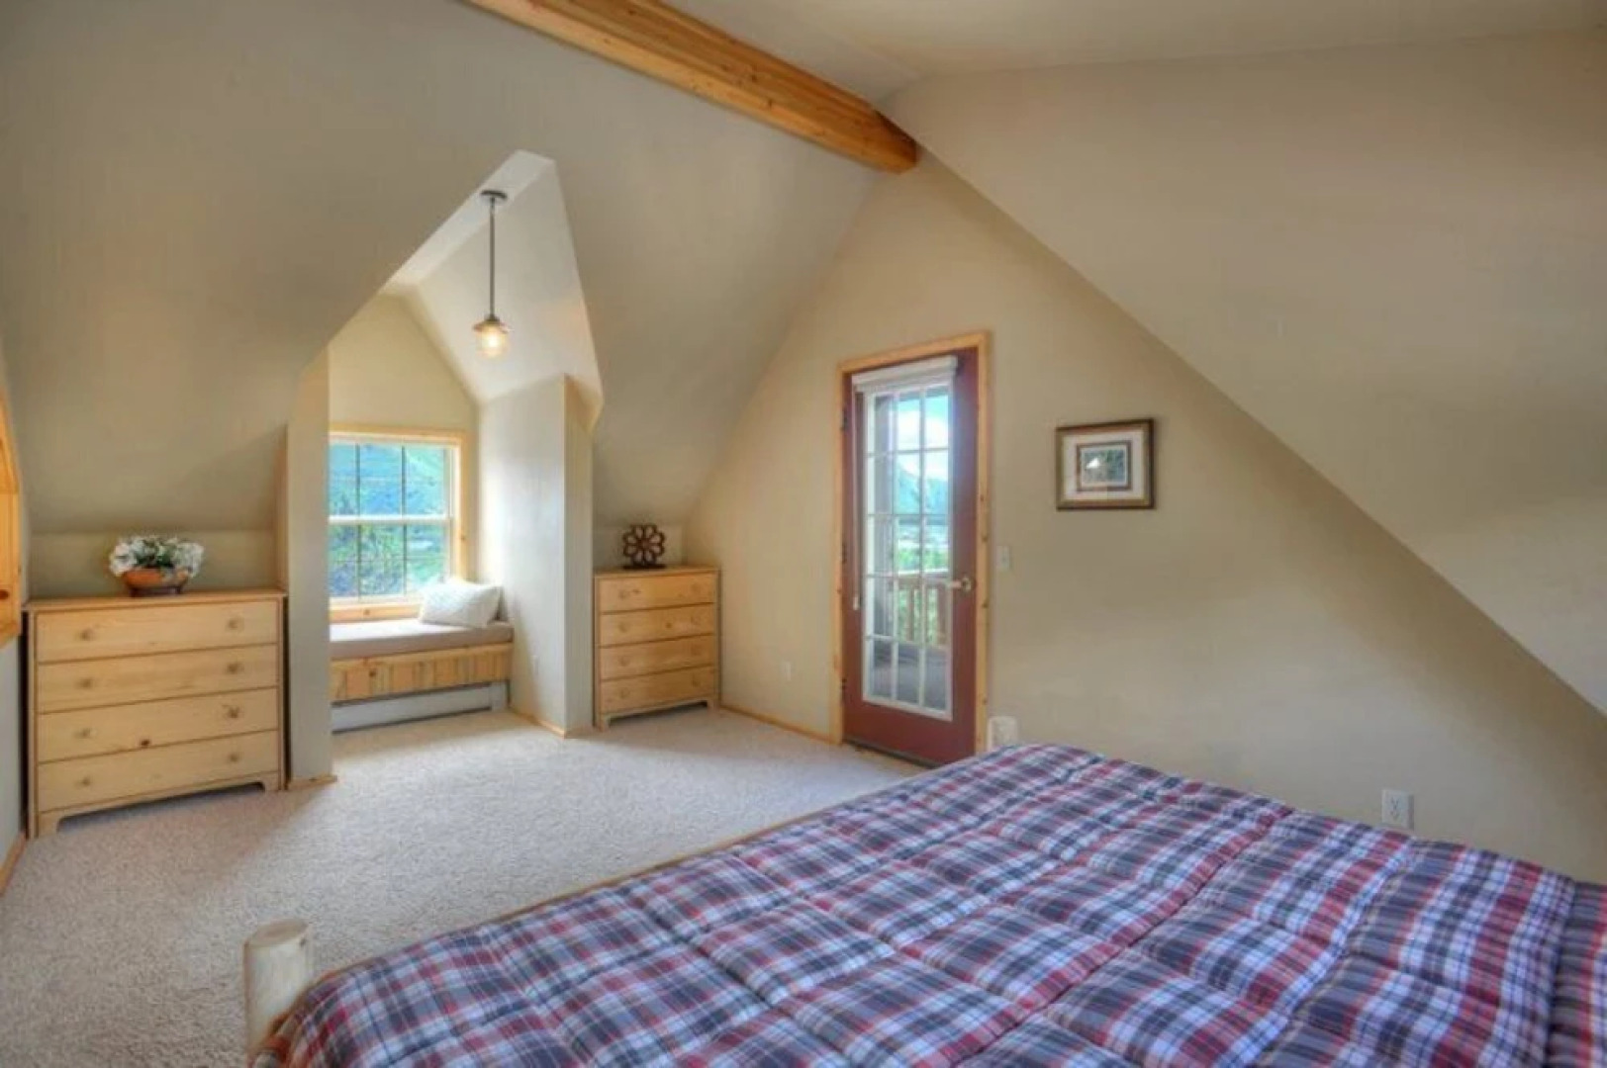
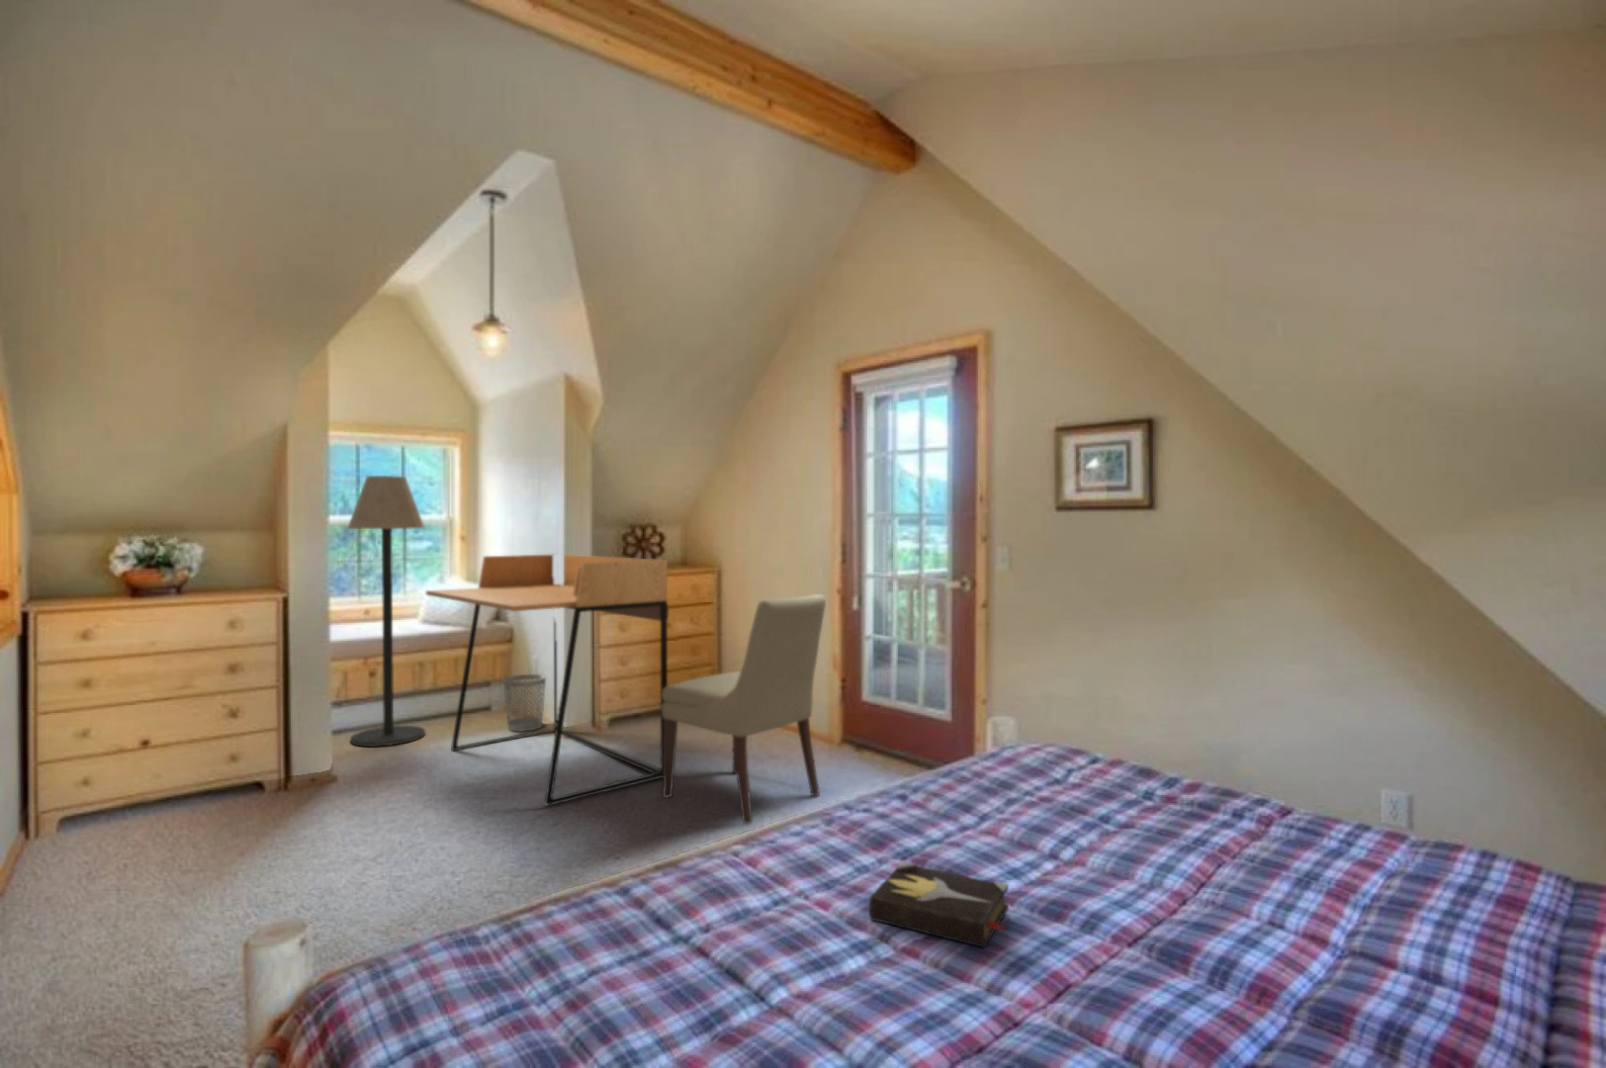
+ chair (748, 695)
+ floor lamp (387, 607)
+ desk (554, 662)
+ hardback book (940, 900)
+ wastebasket (524, 702)
